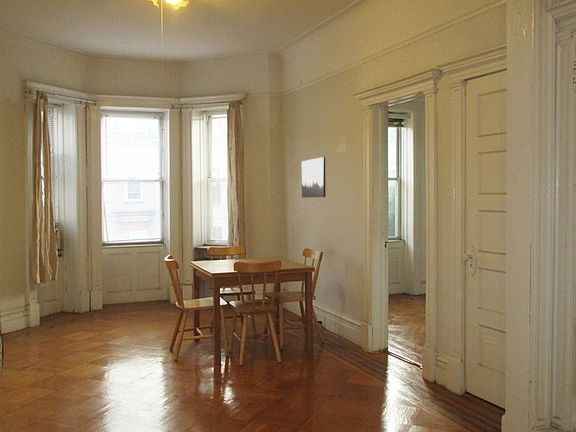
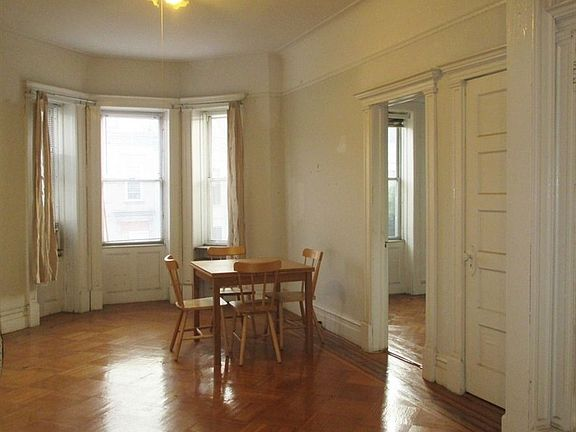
- wall art (312, 178)
